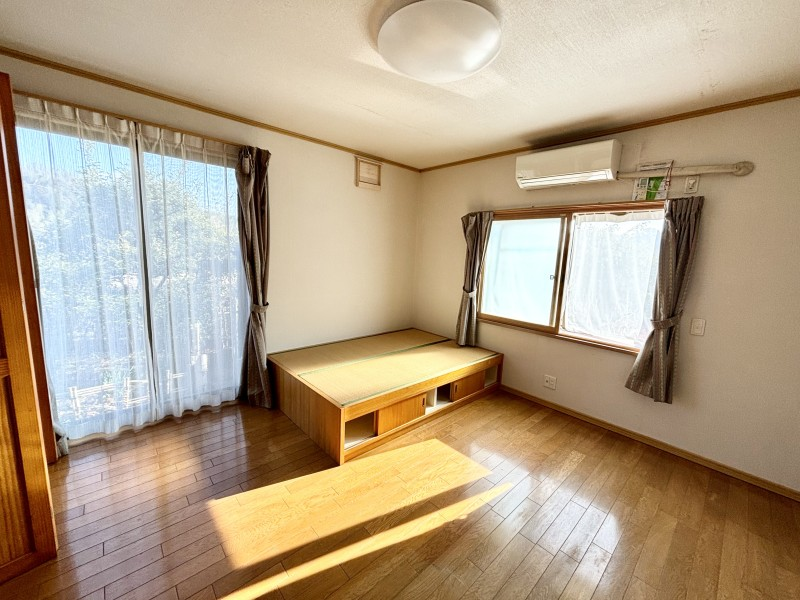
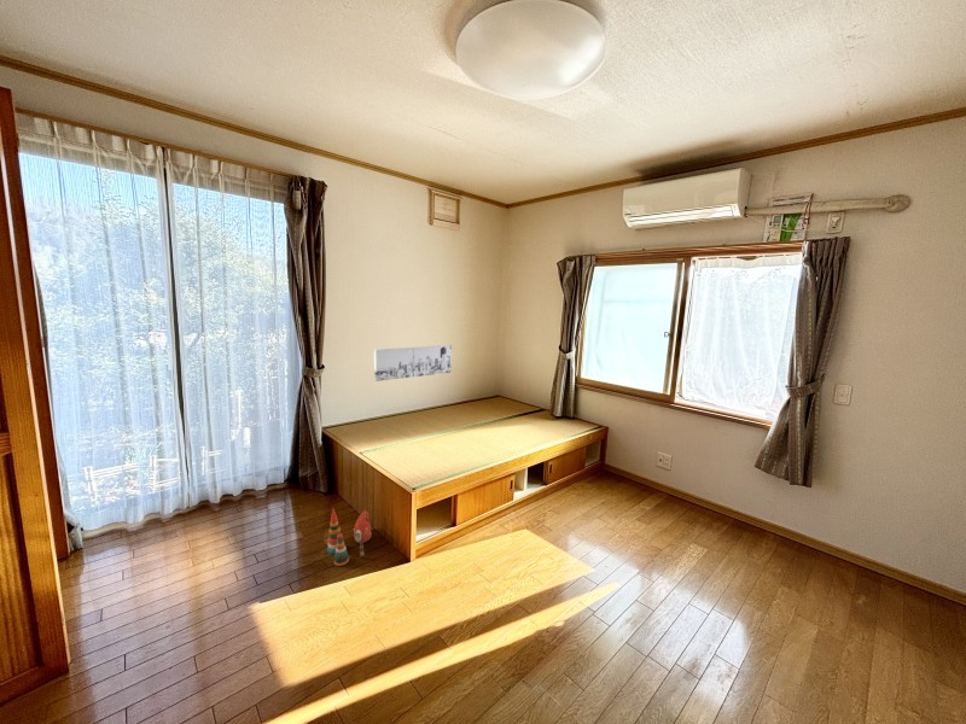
+ stacking toy (355, 526)
+ wall art (415, 361)
